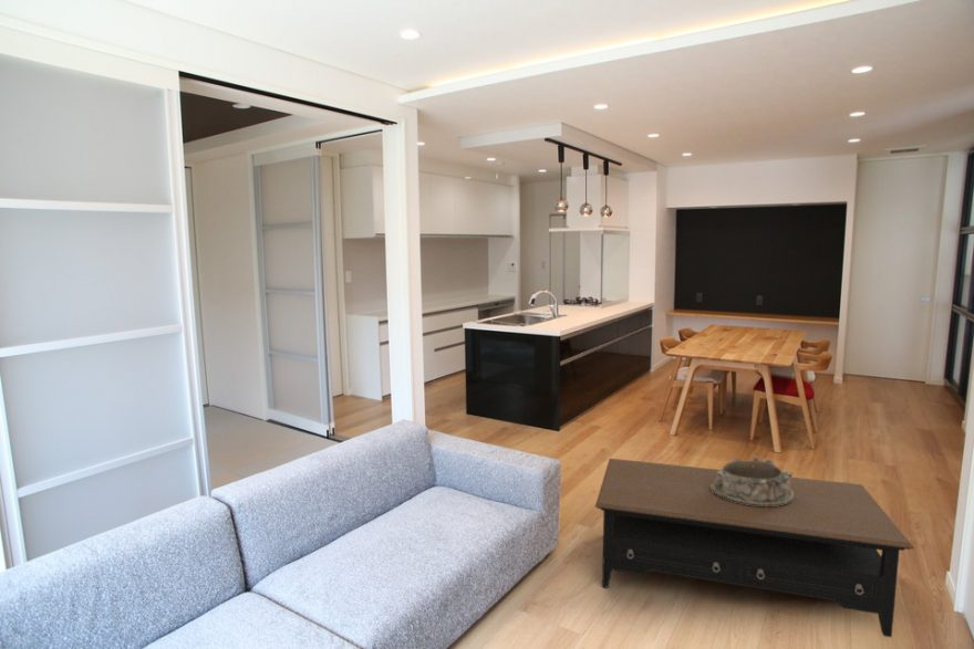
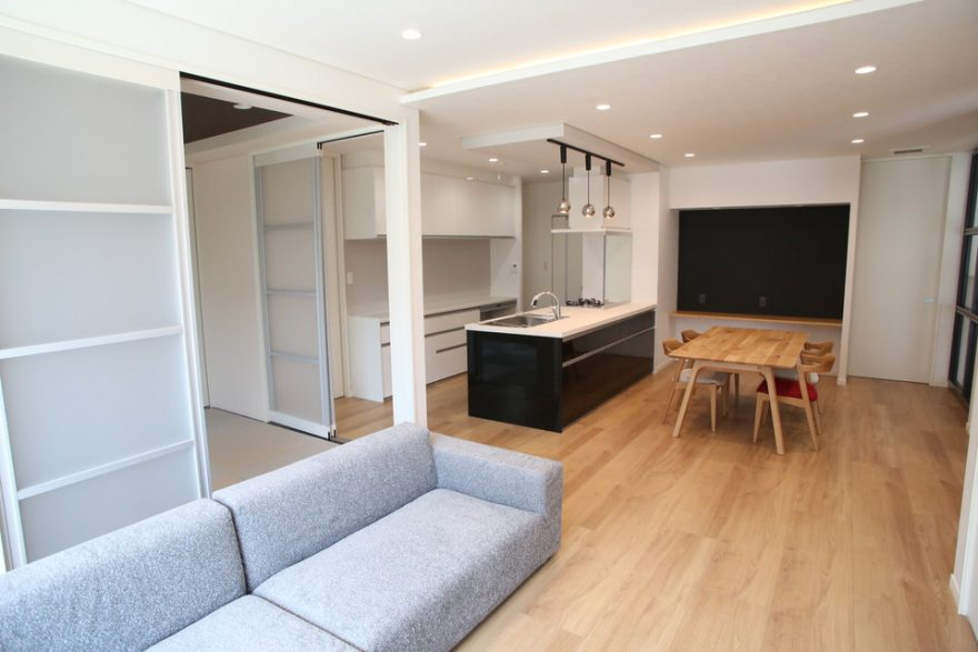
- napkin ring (753, 479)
- coffee table (732, 535)
